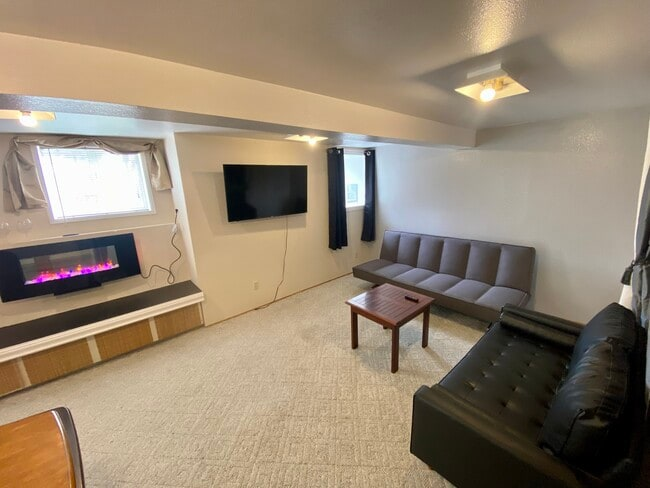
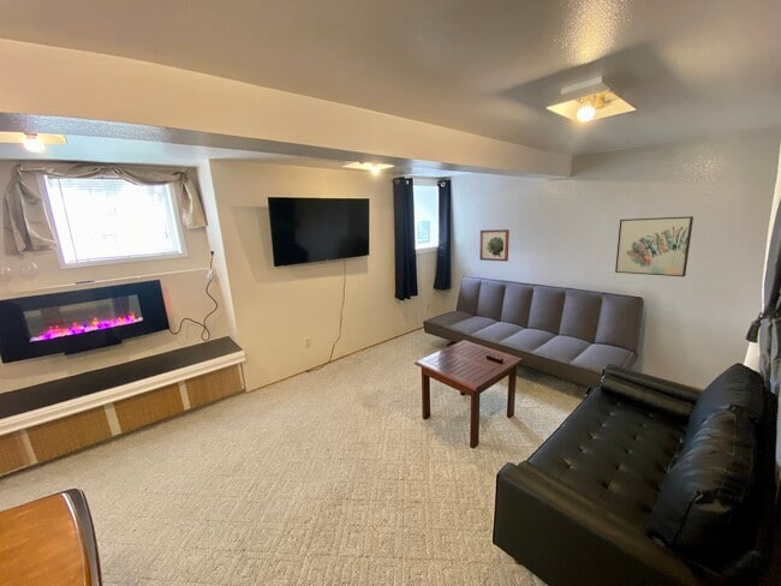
+ wall art (651, 246)
+ wall art (494, 245)
